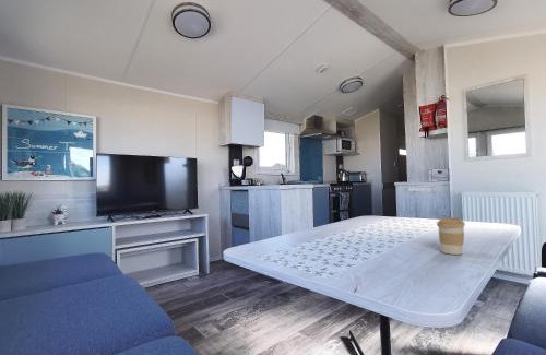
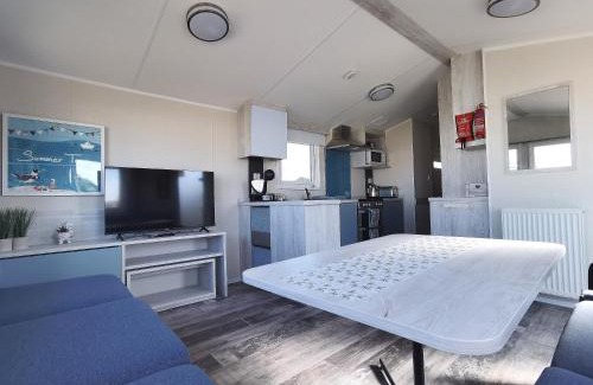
- coffee cup (450, 235)
